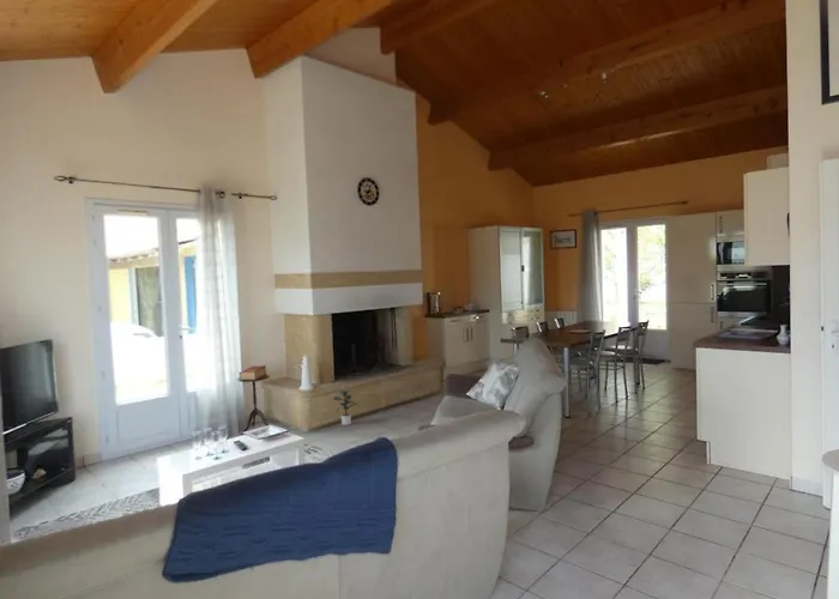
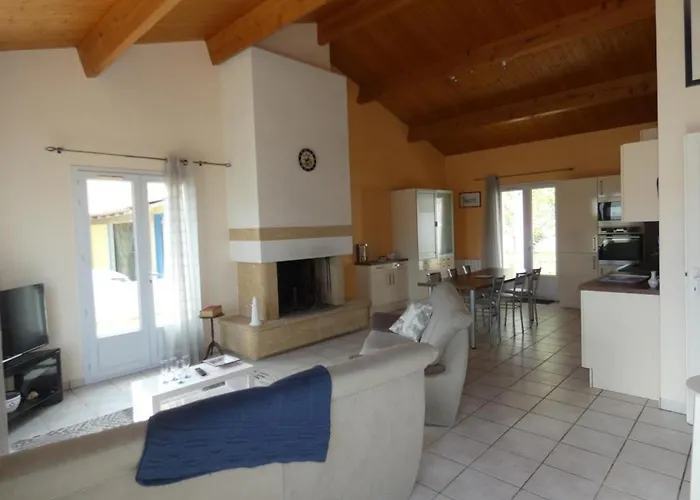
- potted plant (346, 406)
